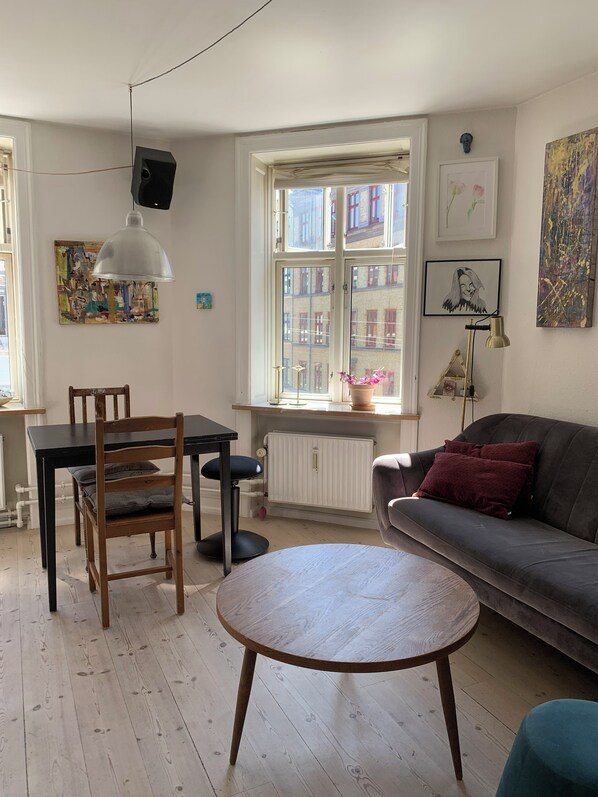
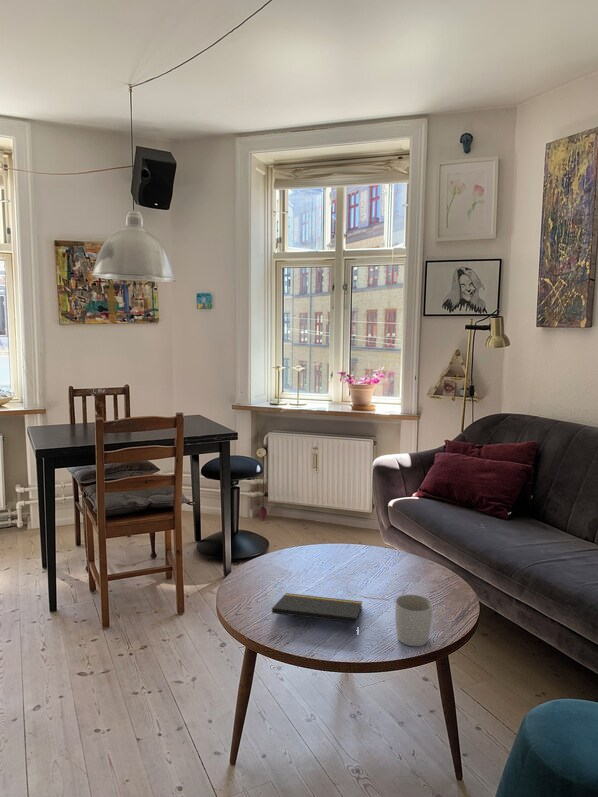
+ notepad (318, 607)
+ mug (415, 617)
